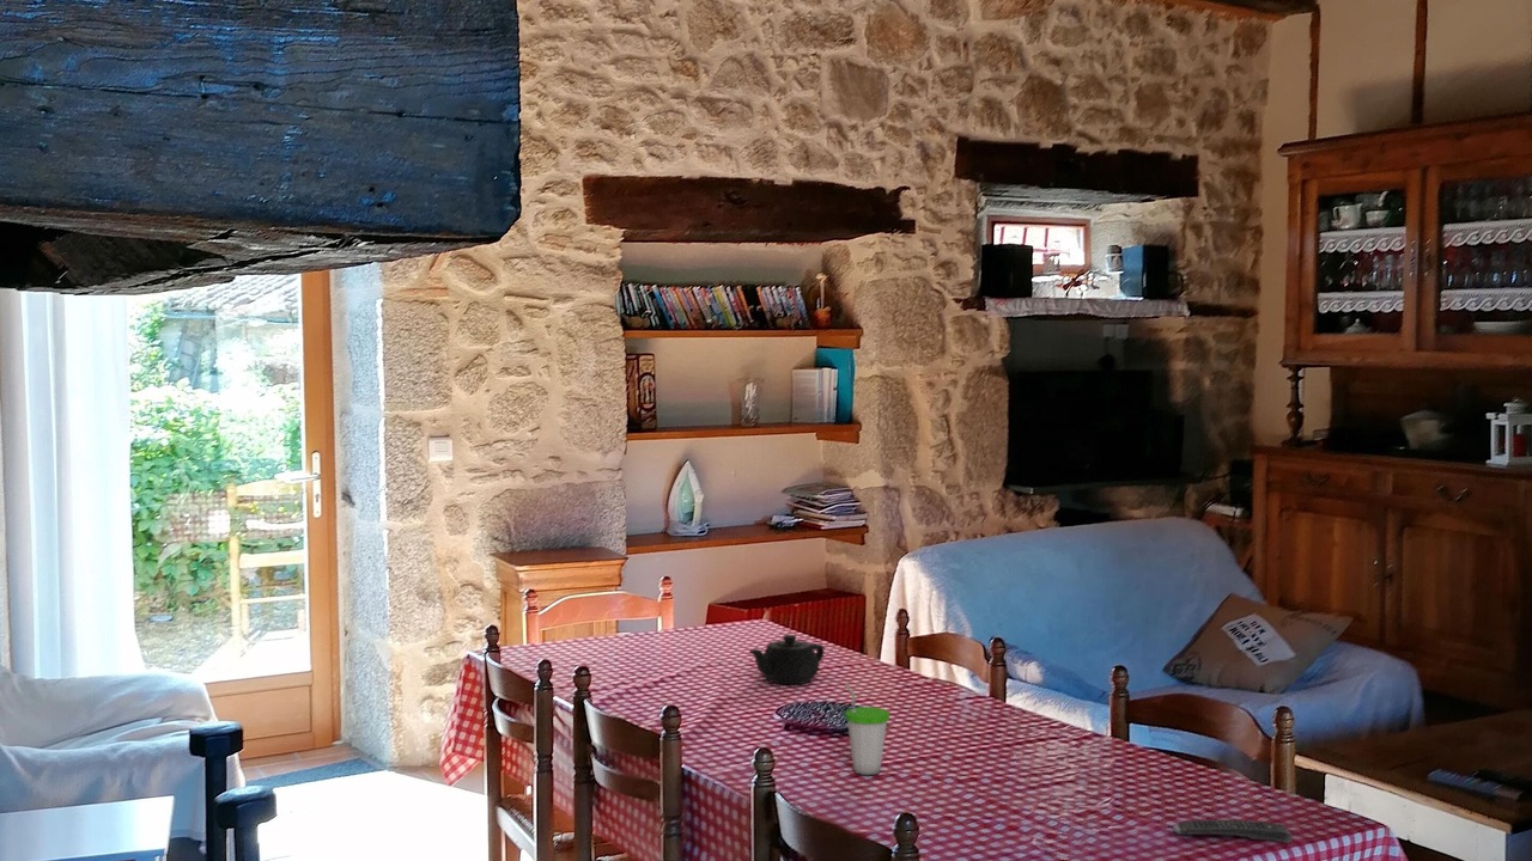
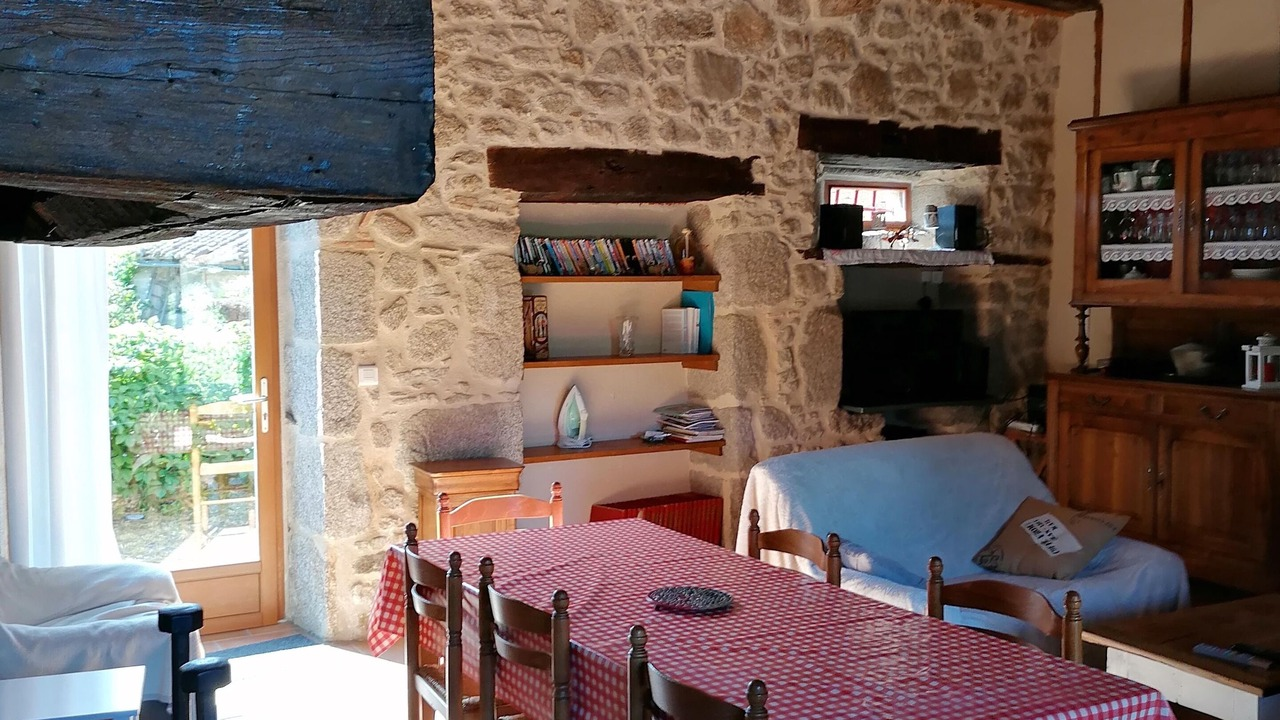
- remote control (1230, 829)
- teapot (786, 658)
- cup (867, 728)
